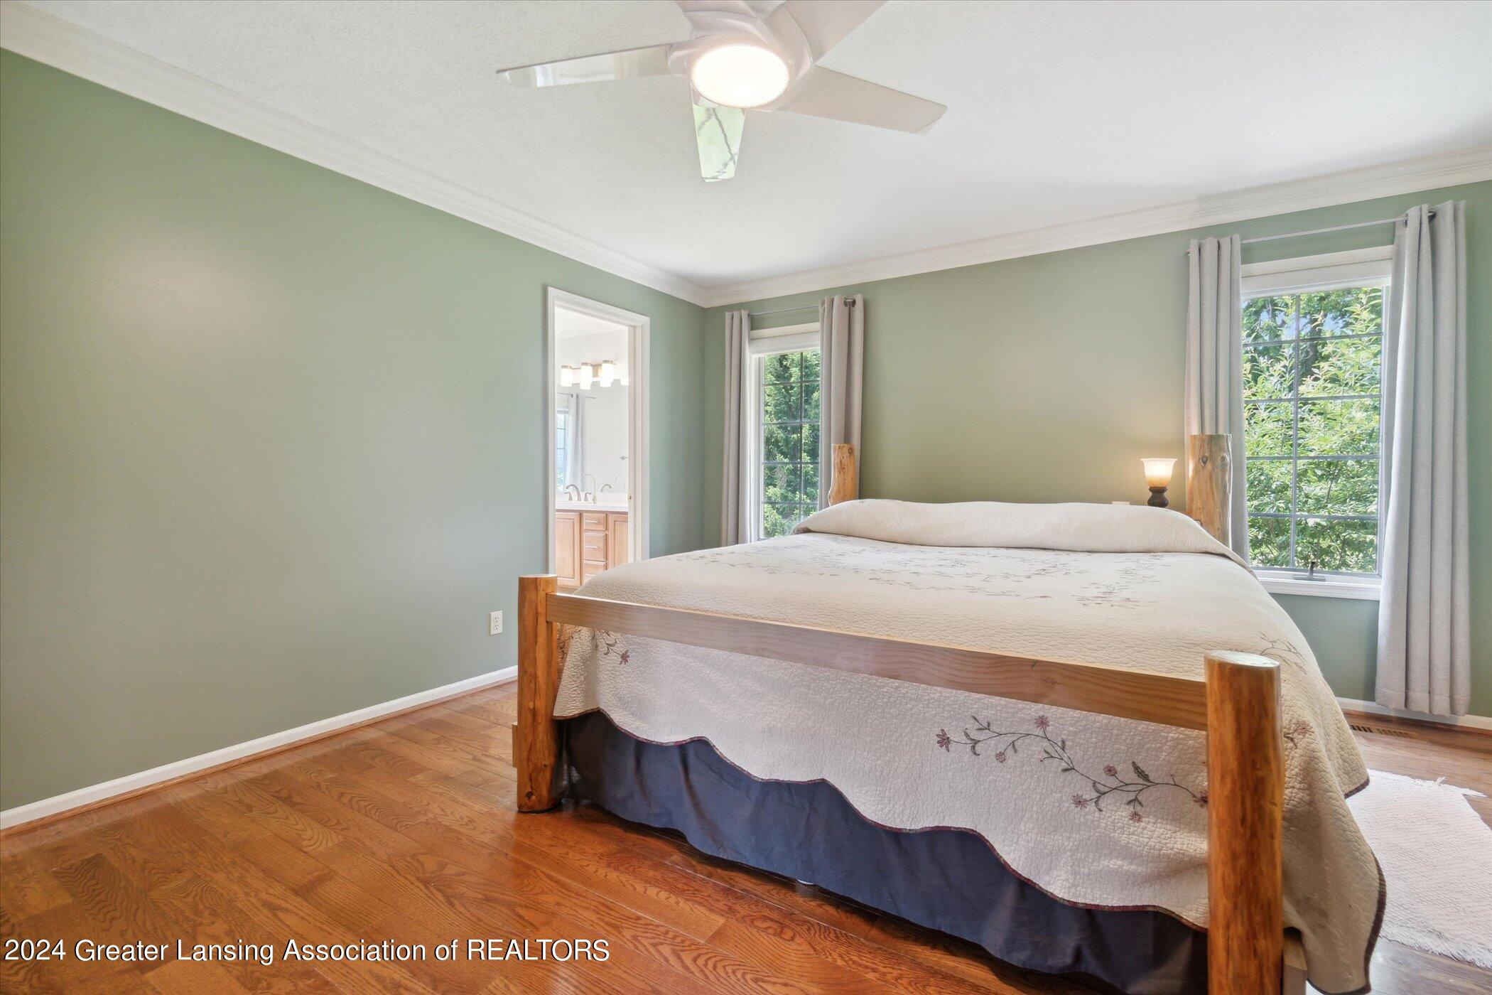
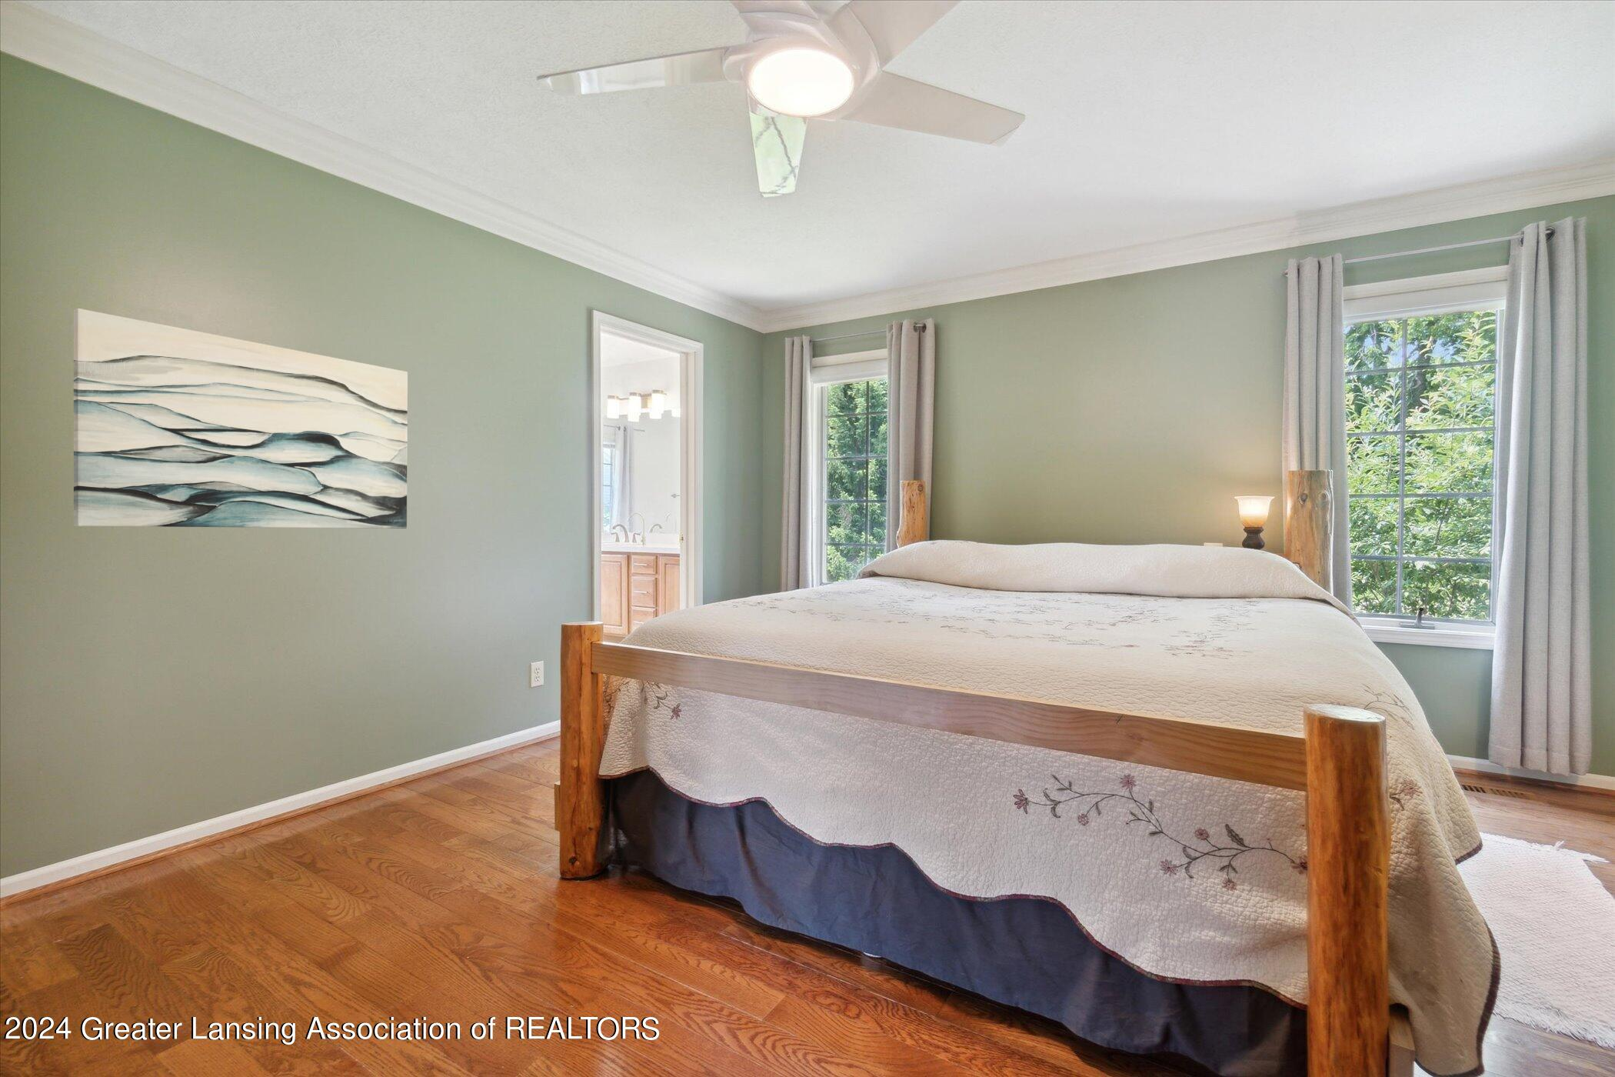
+ wall art (266, 436)
